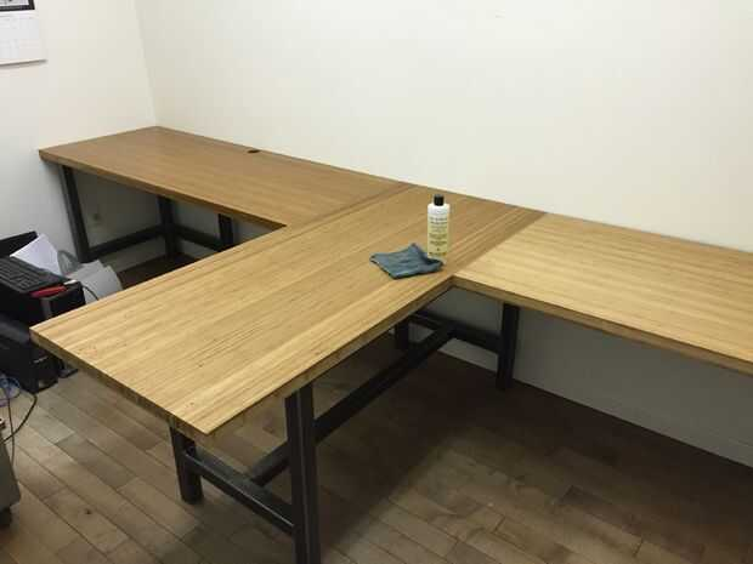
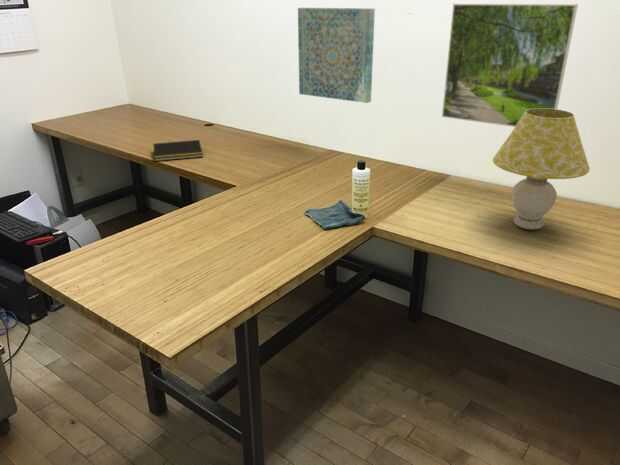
+ wall art (334, 54)
+ notepad (177, 150)
+ table lamp (538, 172)
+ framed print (502, 66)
